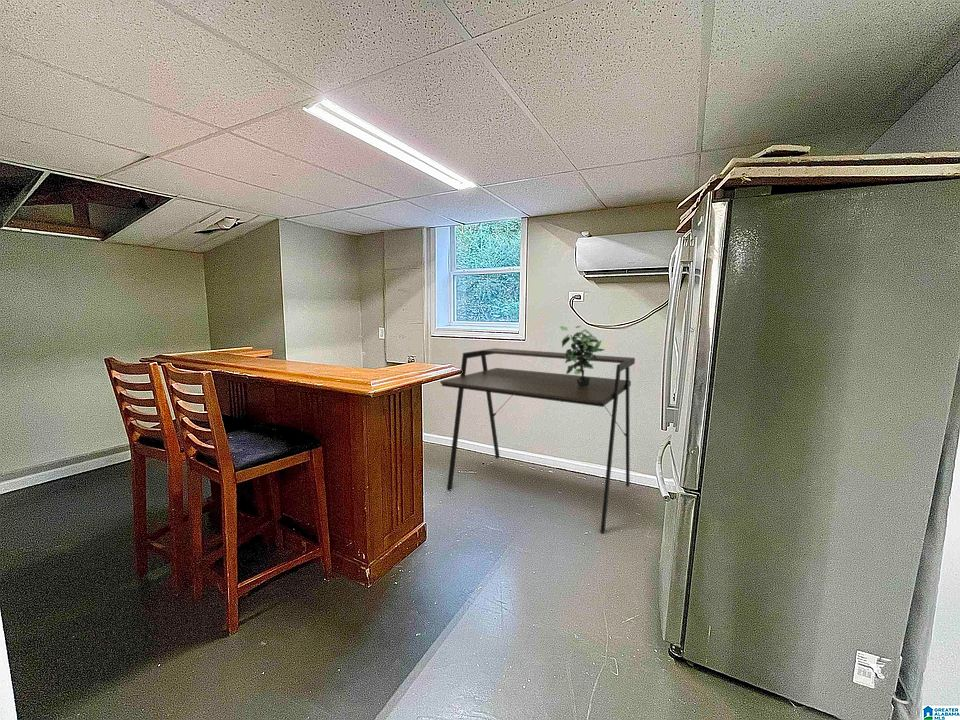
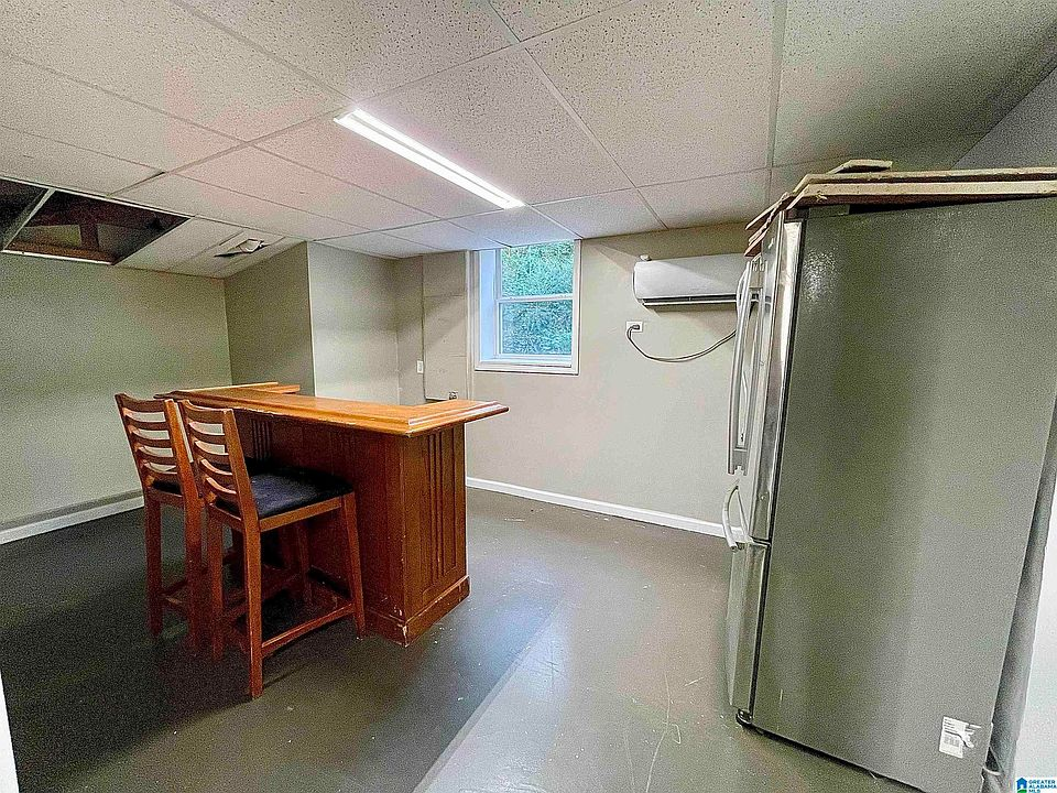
- desk (538, 398)
- potted plant (580, 356)
